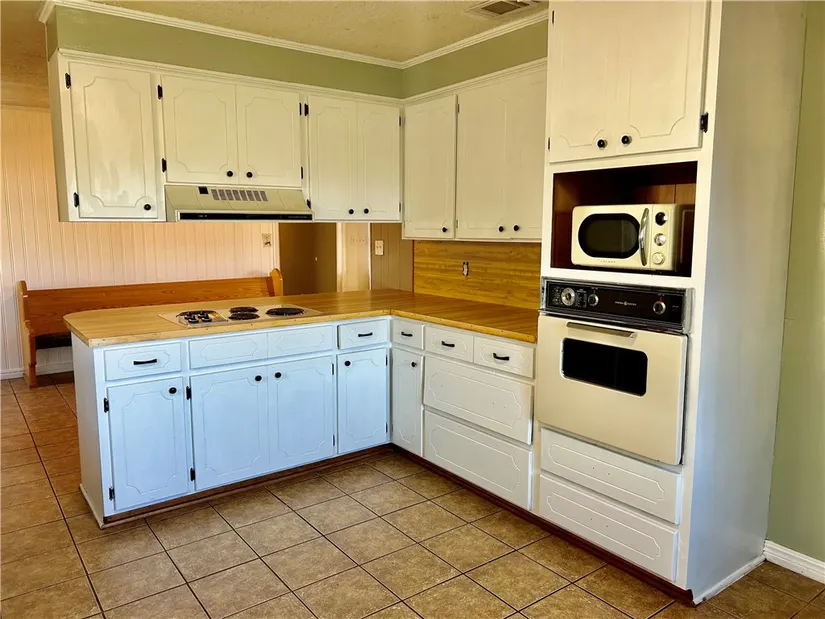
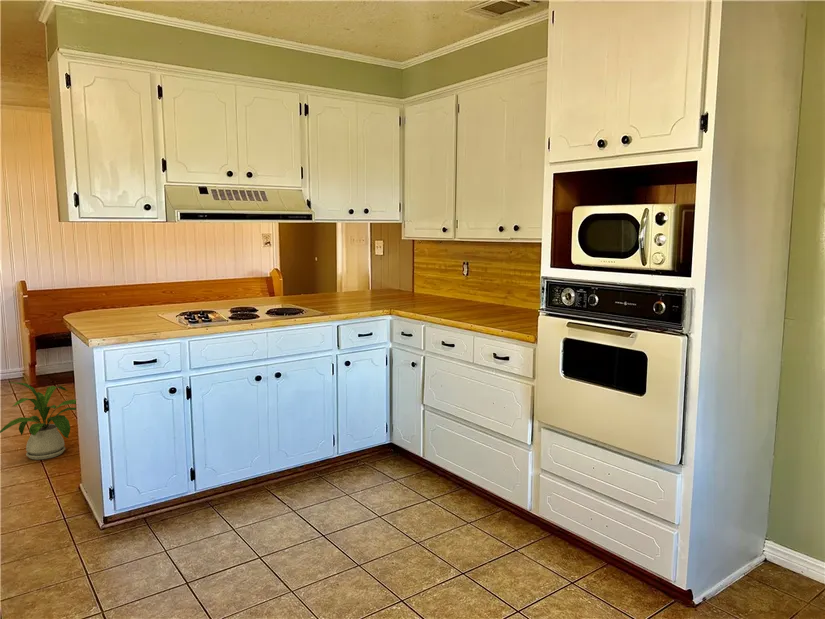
+ house plant (47, 419)
